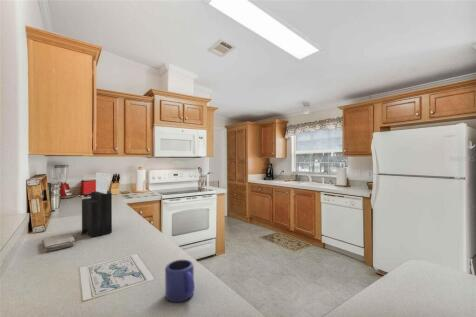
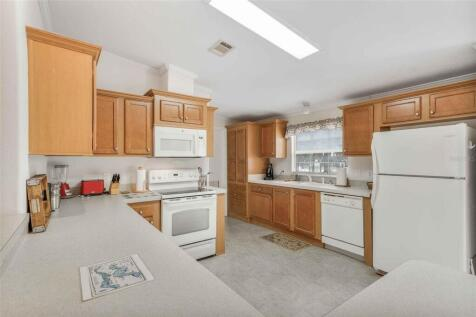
- knife block (94, 202)
- mug (182, 281)
- washcloth (58, 241)
